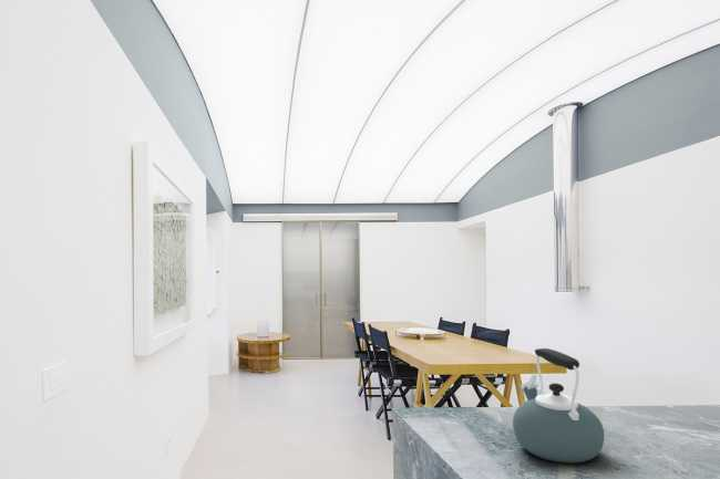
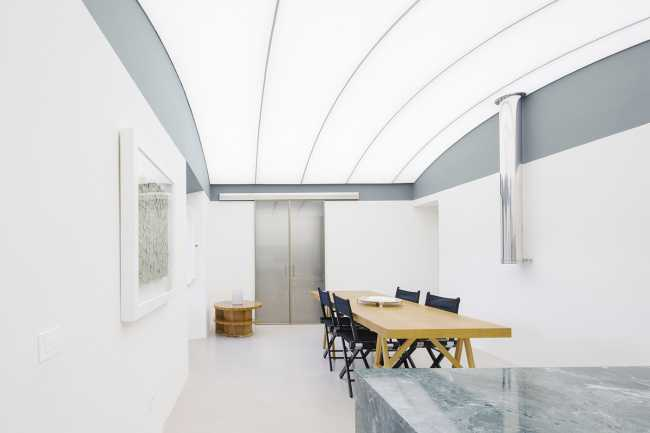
- kettle (551, 397)
